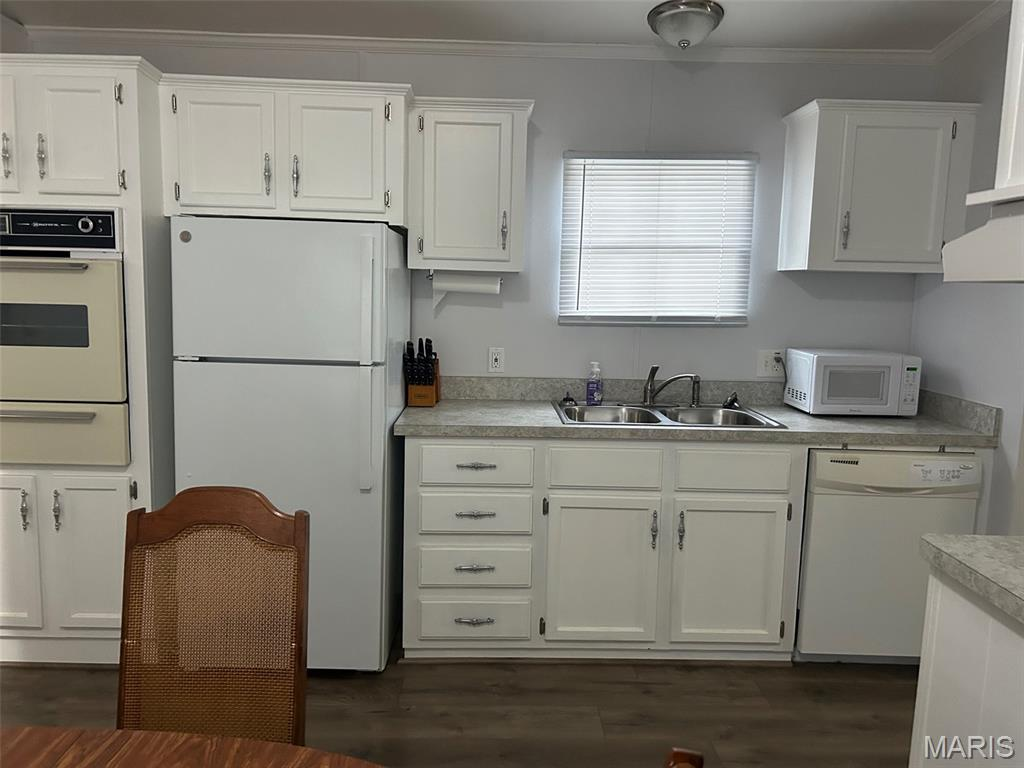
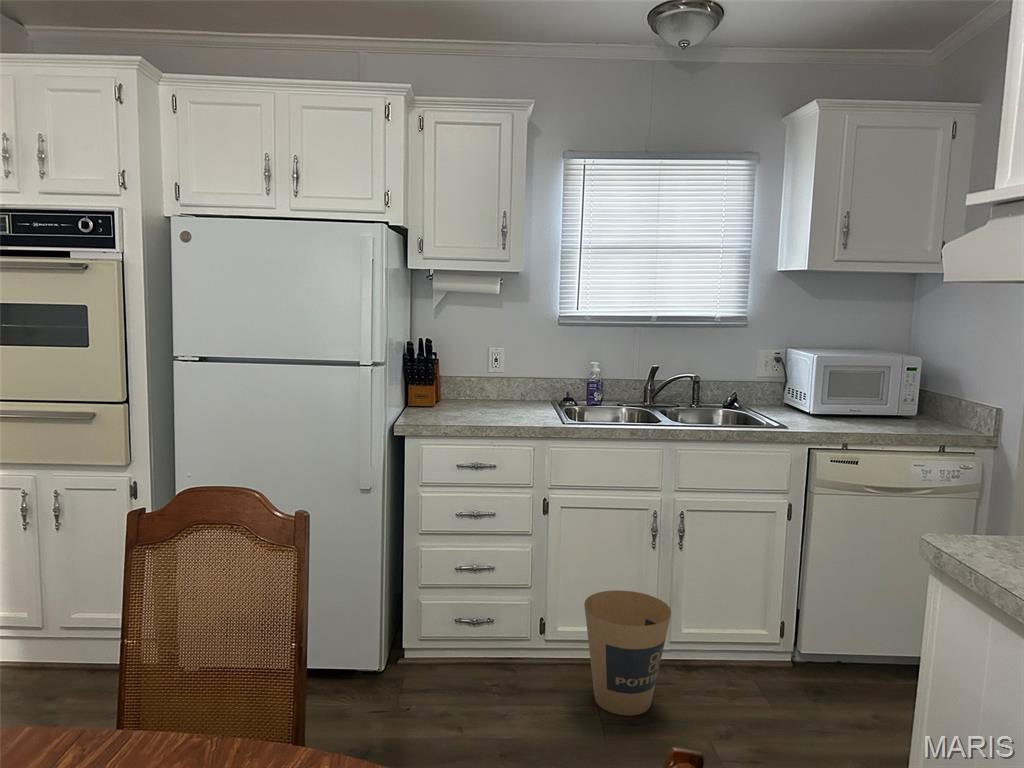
+ trash can (624, 653)
